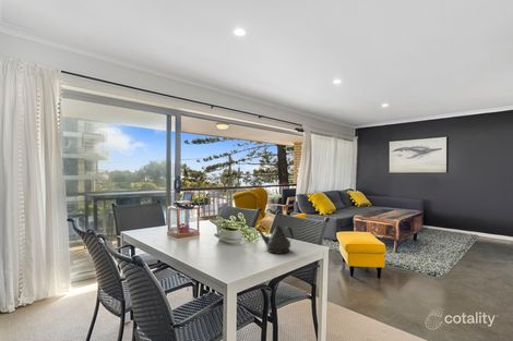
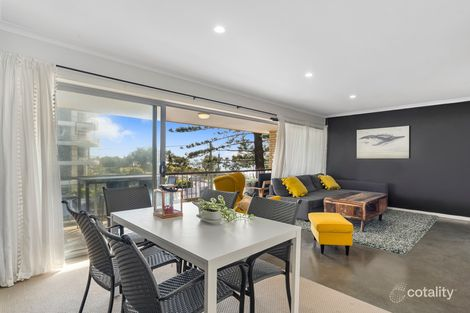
- teapot (273, 238)
